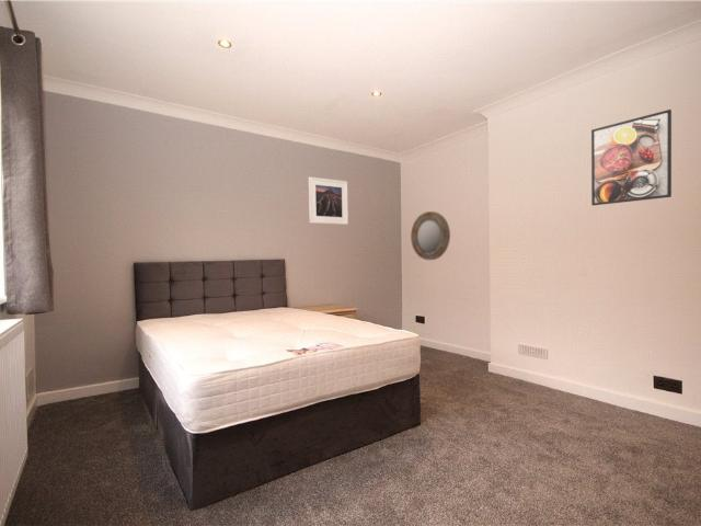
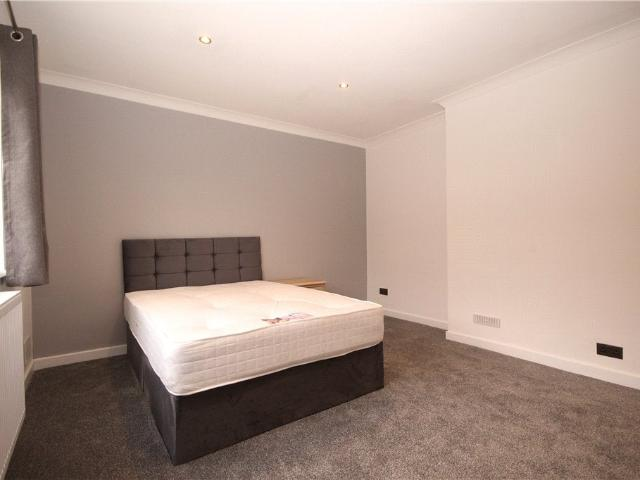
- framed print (628, 161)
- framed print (329, 201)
- home mirror (429, 236)
